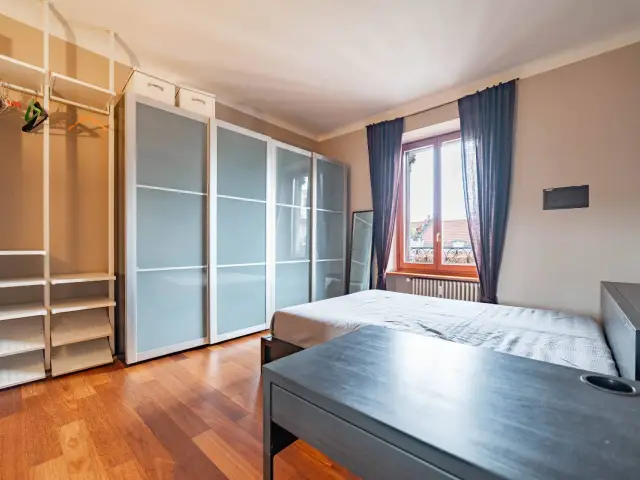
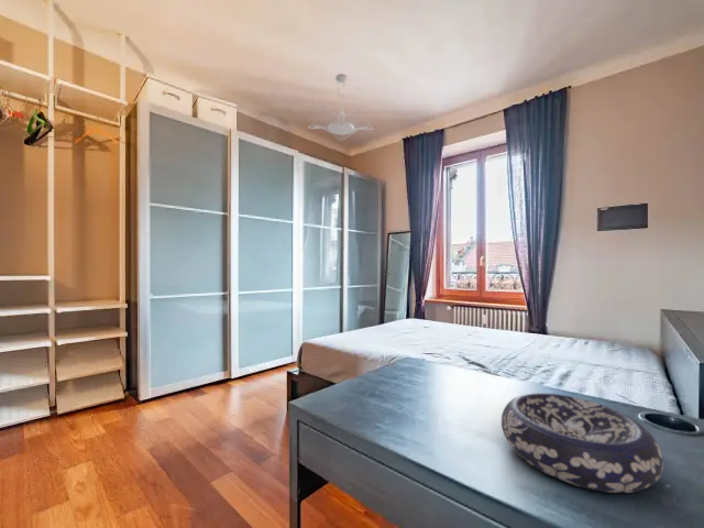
+ decorative bowl (572, 435)
+ ceiling light fixture (342, 103)
